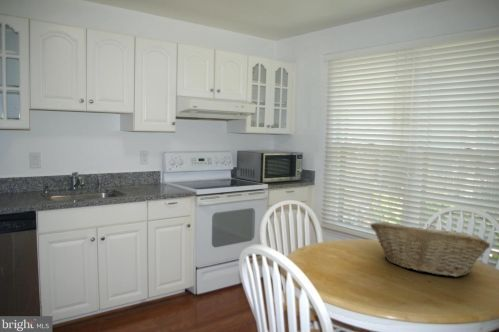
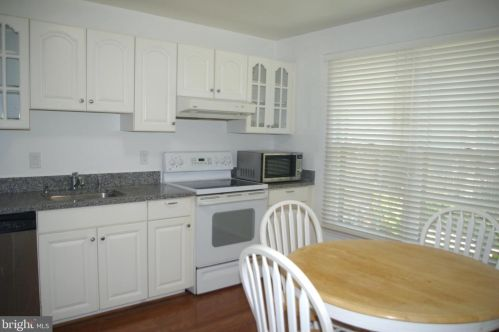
- fruit basket (425, 243)
